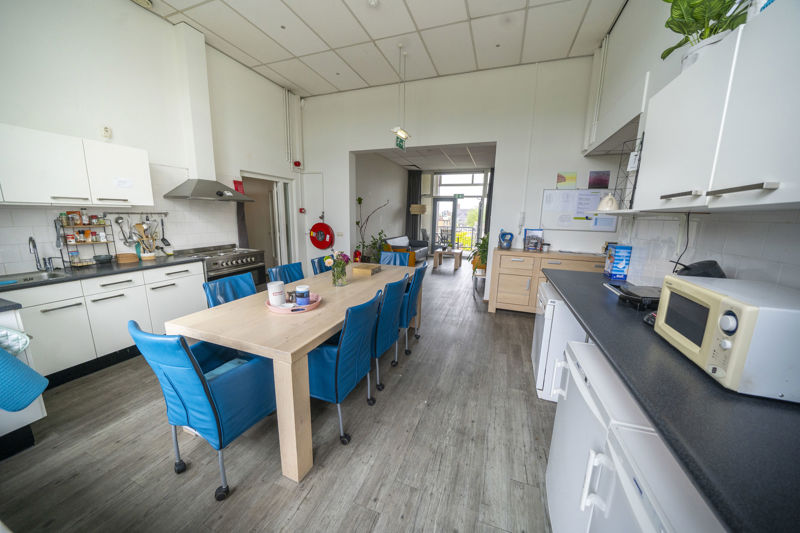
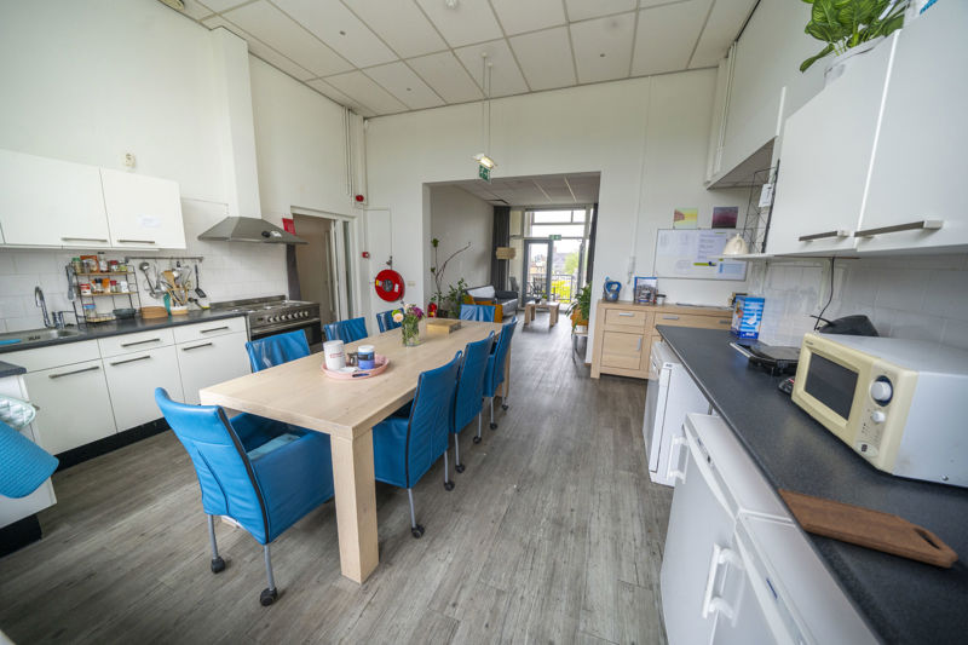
+ cutting board (862, 524)
